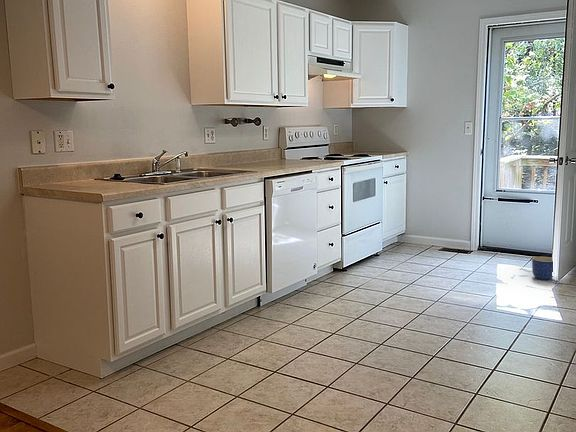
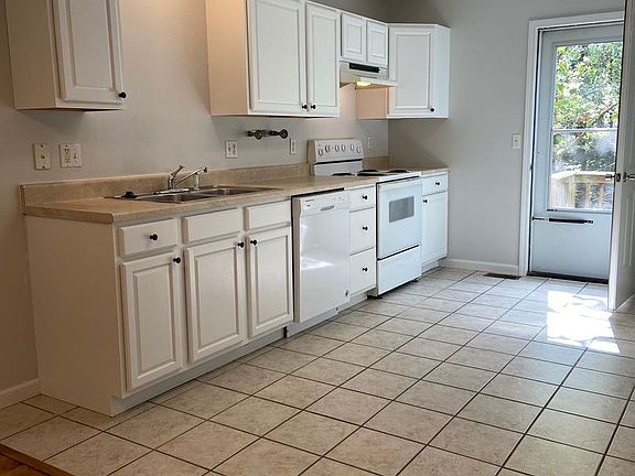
- planter (543, 268)
